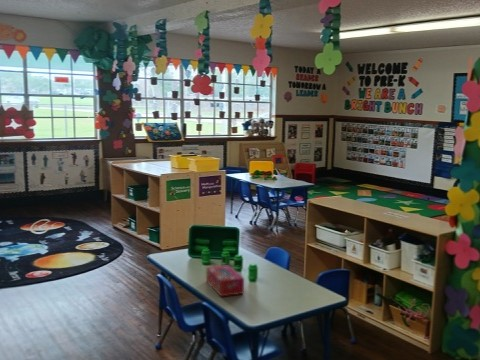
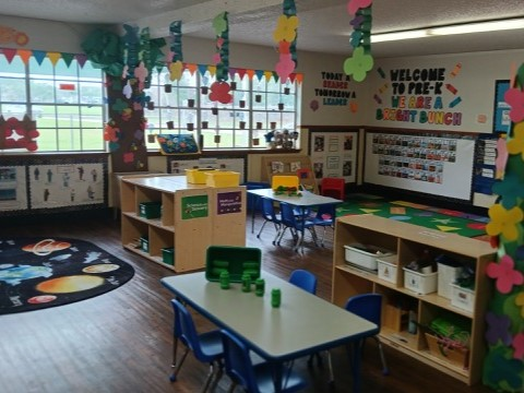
- tissue box (224, 279)
